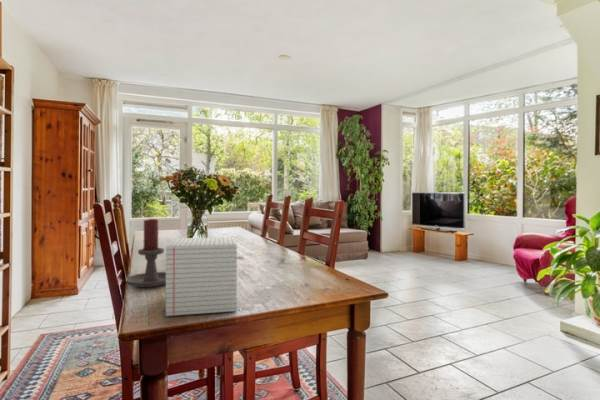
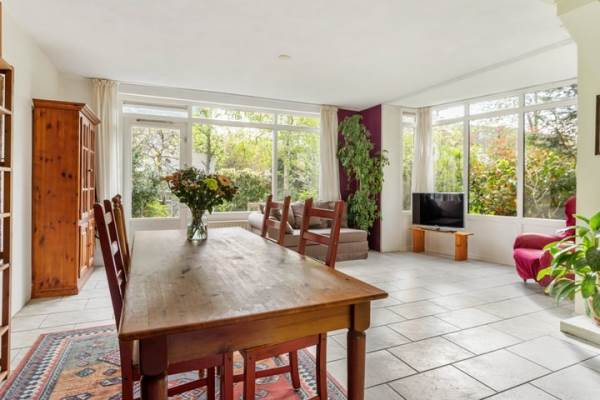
- notepad (203, 272)
- candle holder (158, 250)
